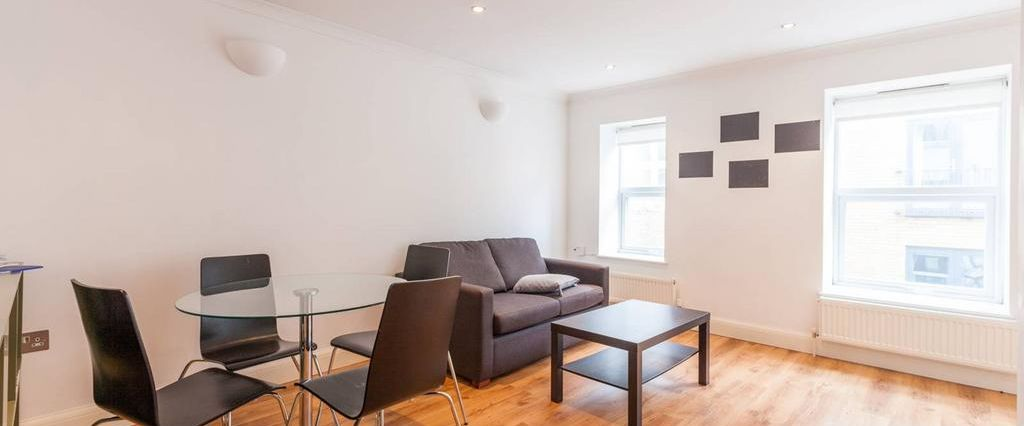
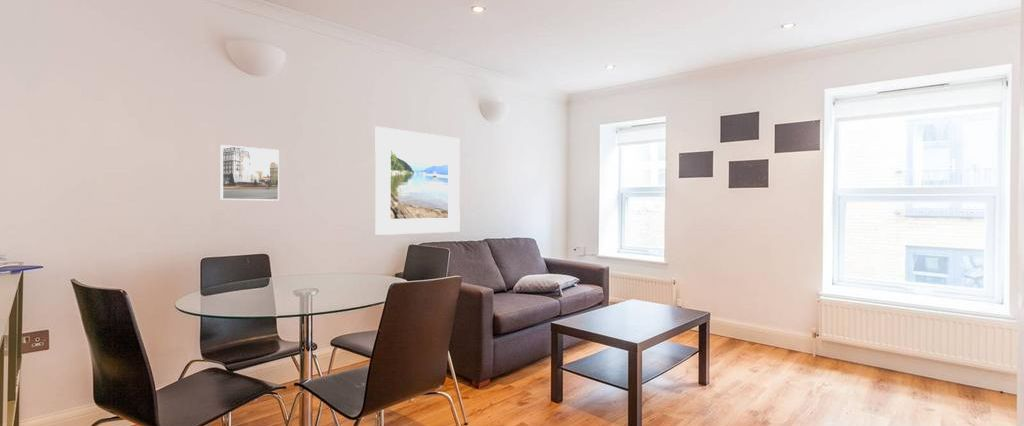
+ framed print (250, 173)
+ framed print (420, 183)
